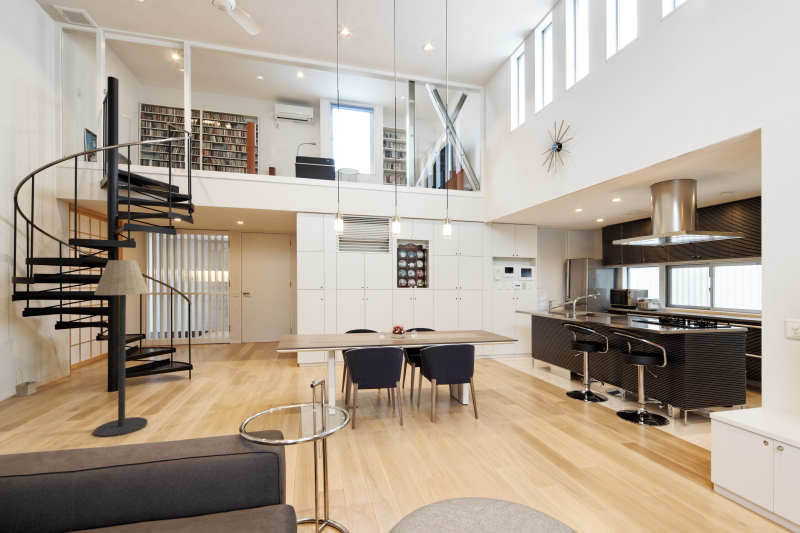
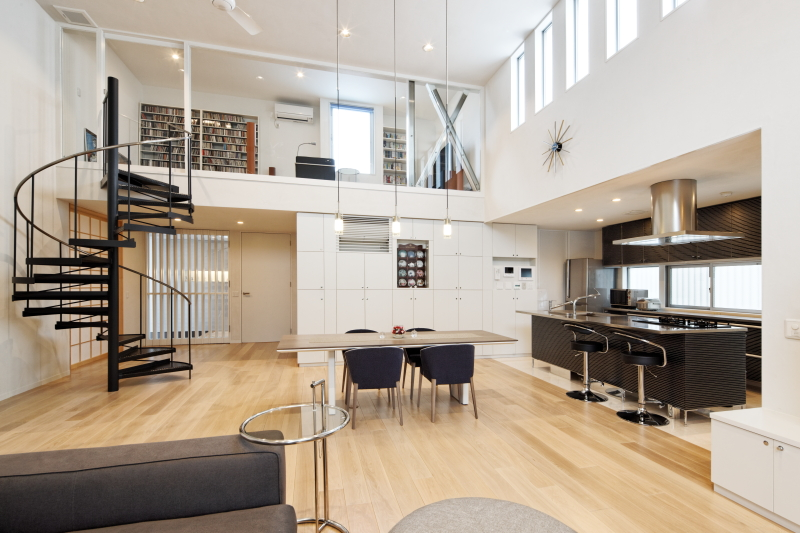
- floor lamp (122, 344)
- basket (26, 382)
